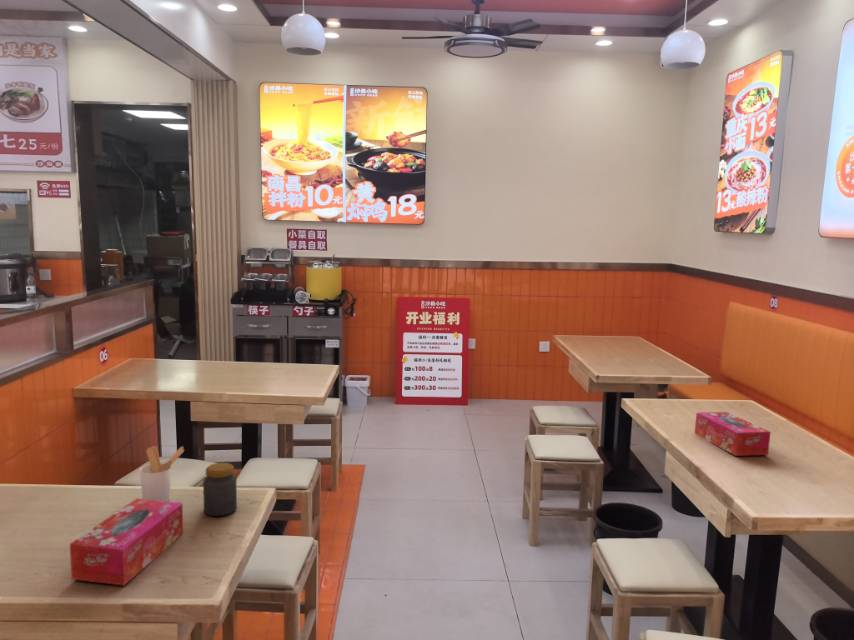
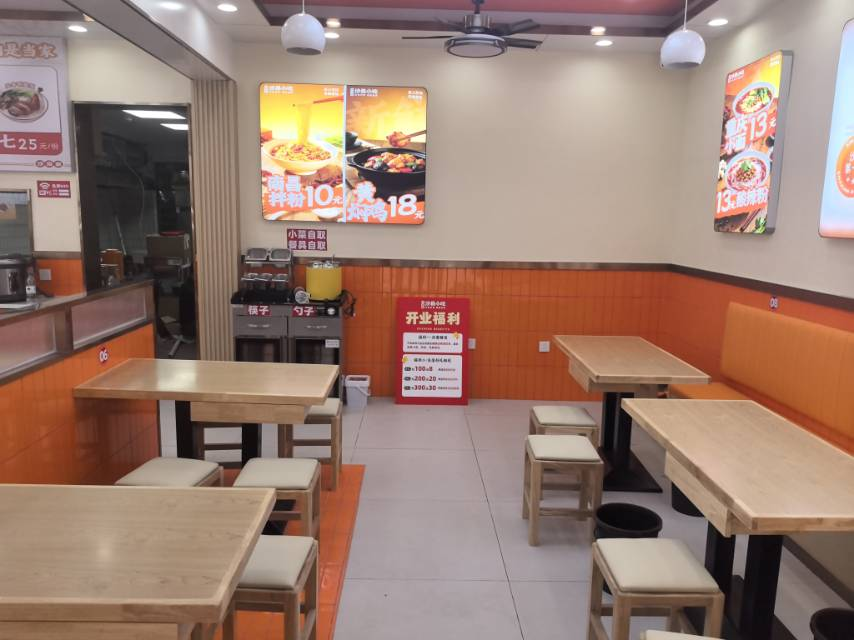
- jar (220, 488)
- tissue box (130, 538)
- tissue box (730, 432)
- utensil holder (163, 475)
